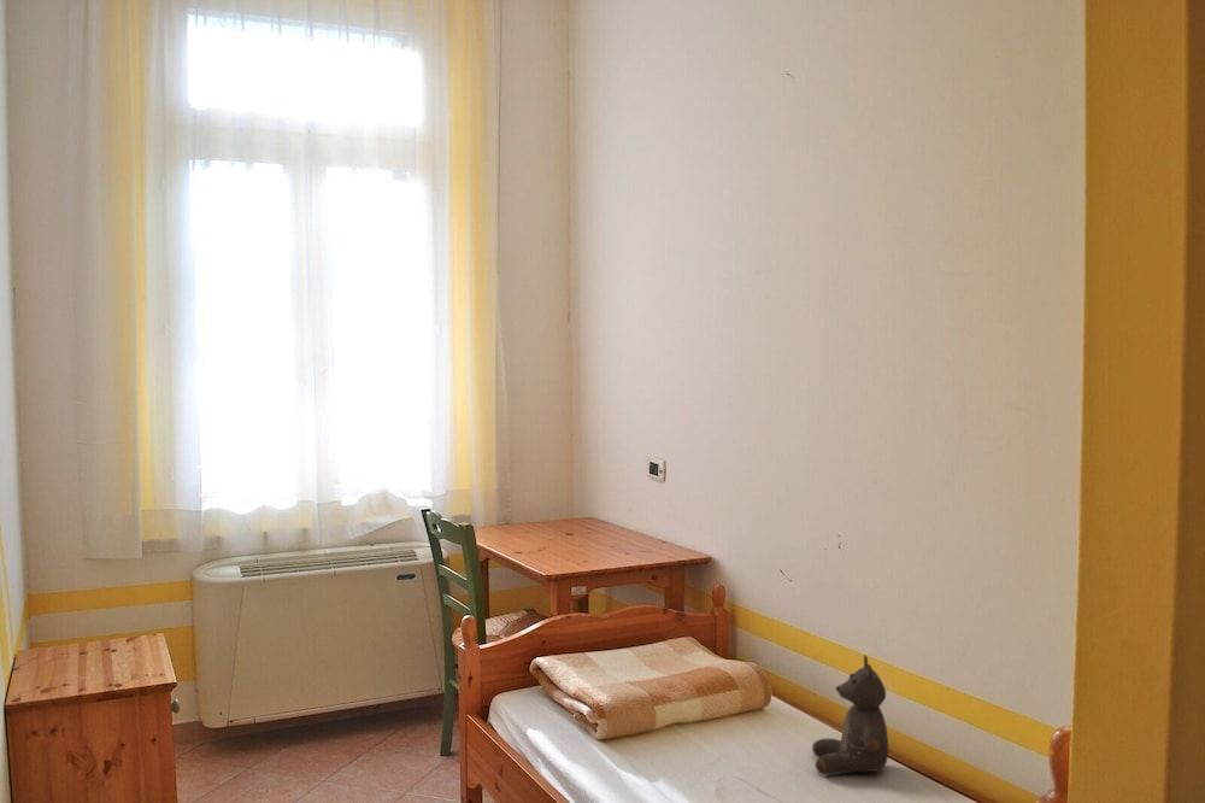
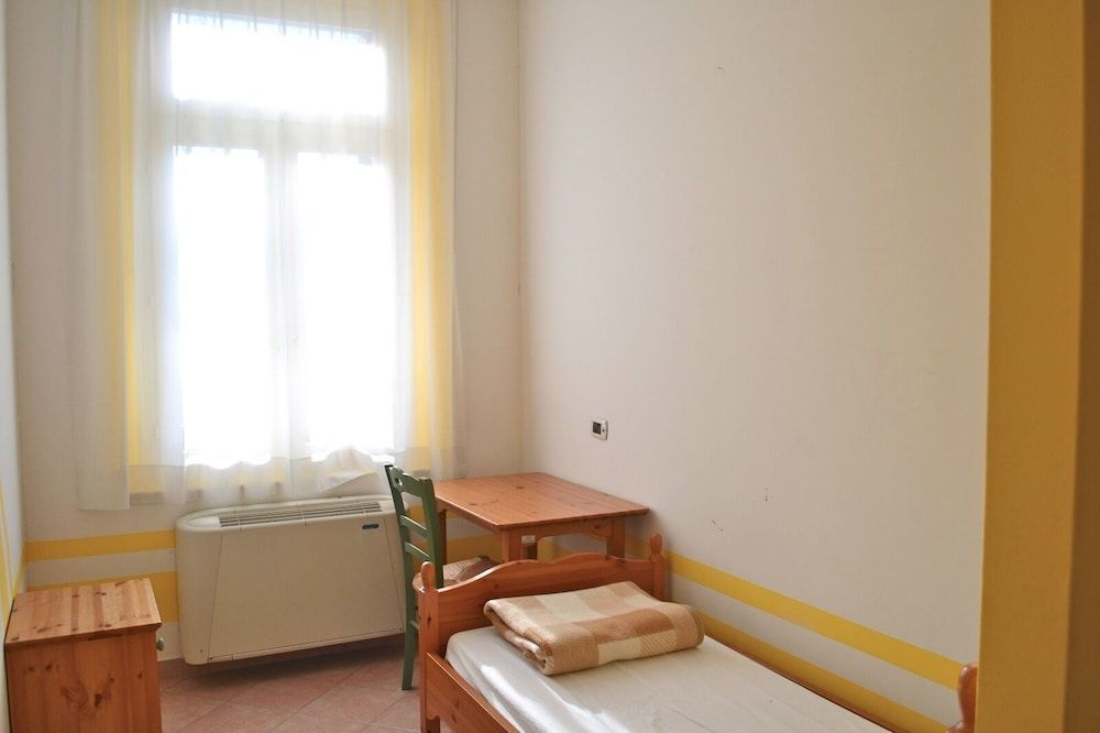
- stuffed bear (850, 713)
